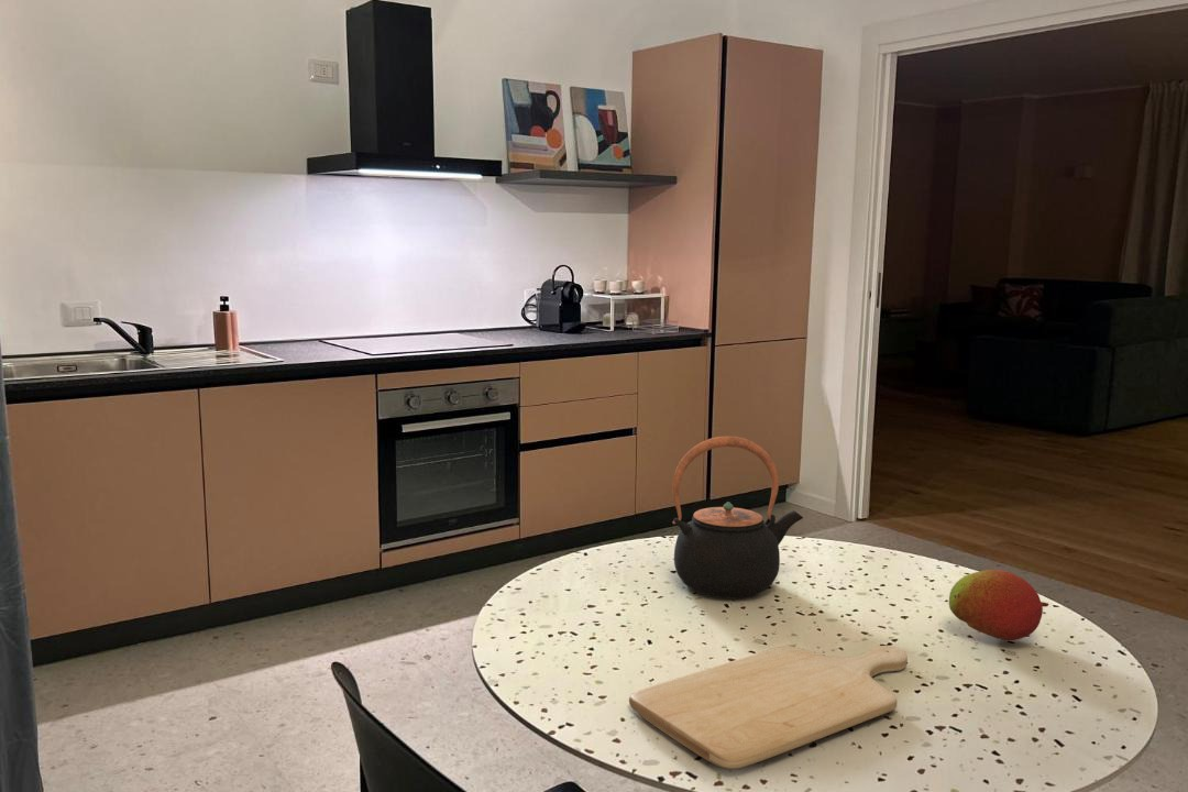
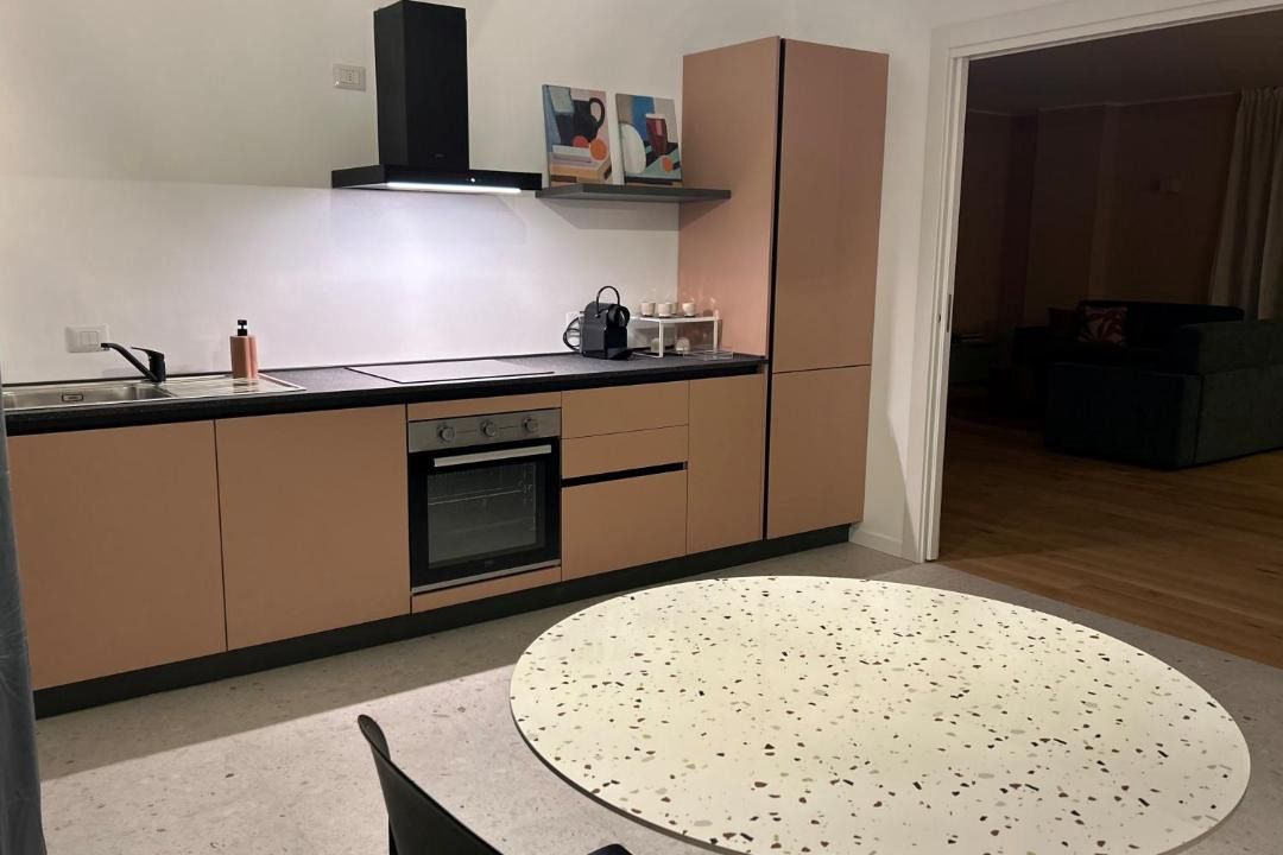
- chopping board (795, 689)
- fruit (999, 605)
- teapot (737, 510)
